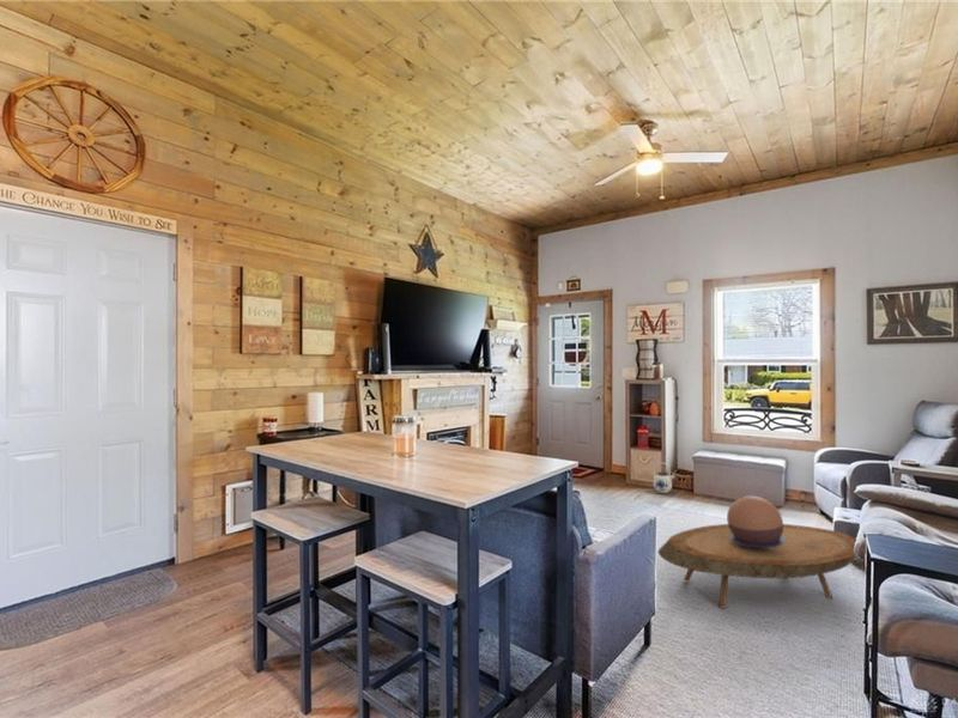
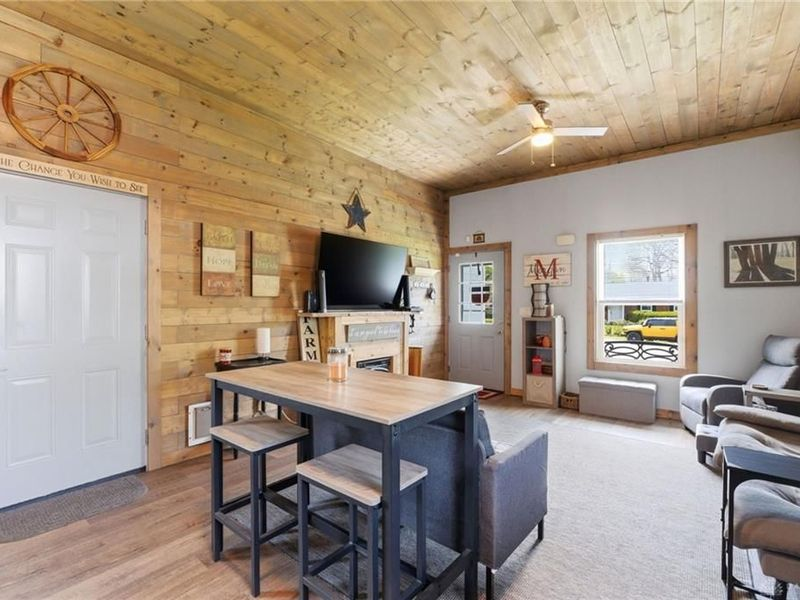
- decorative bowl (754, 521)
- teapot (663, 476)
- coffee table (760, 565)
